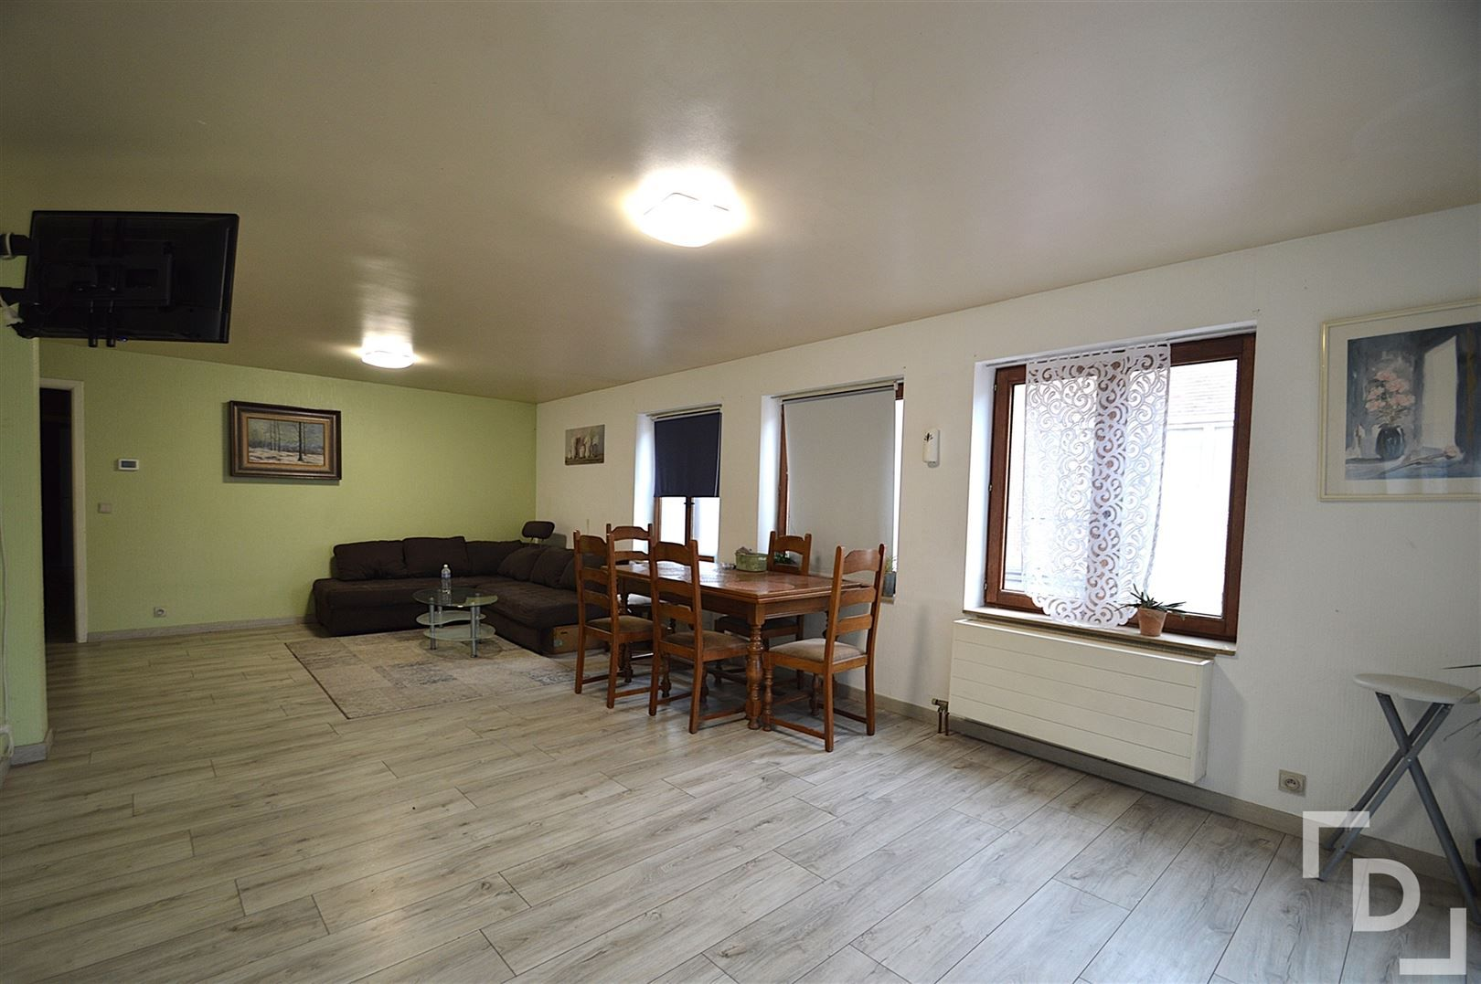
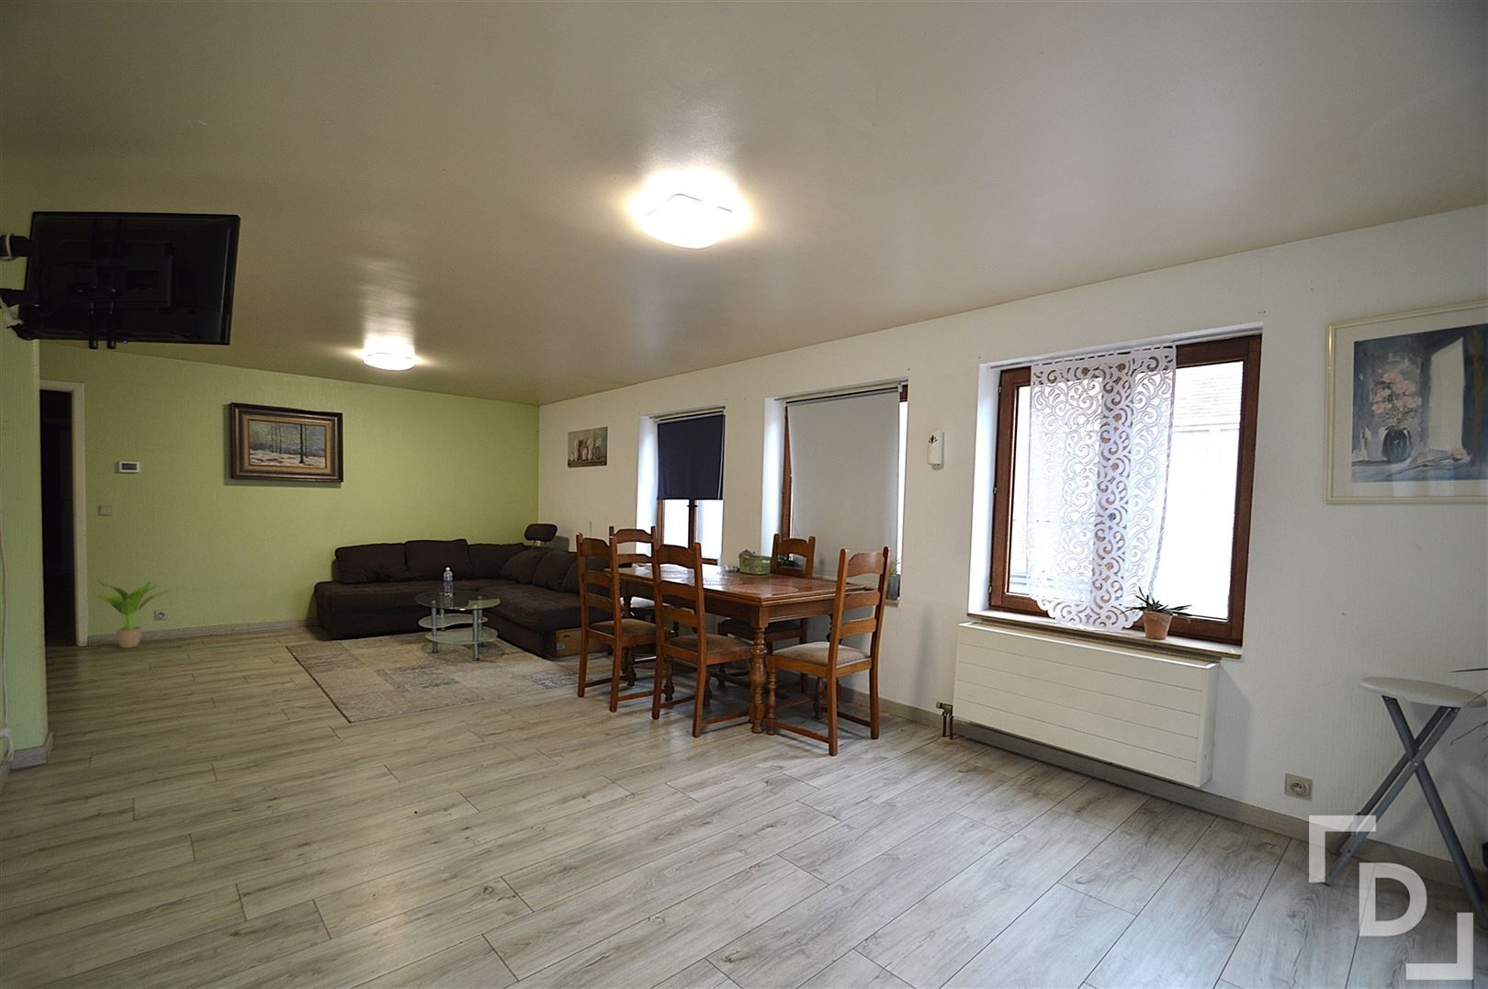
+ potted plant (131, 612)
